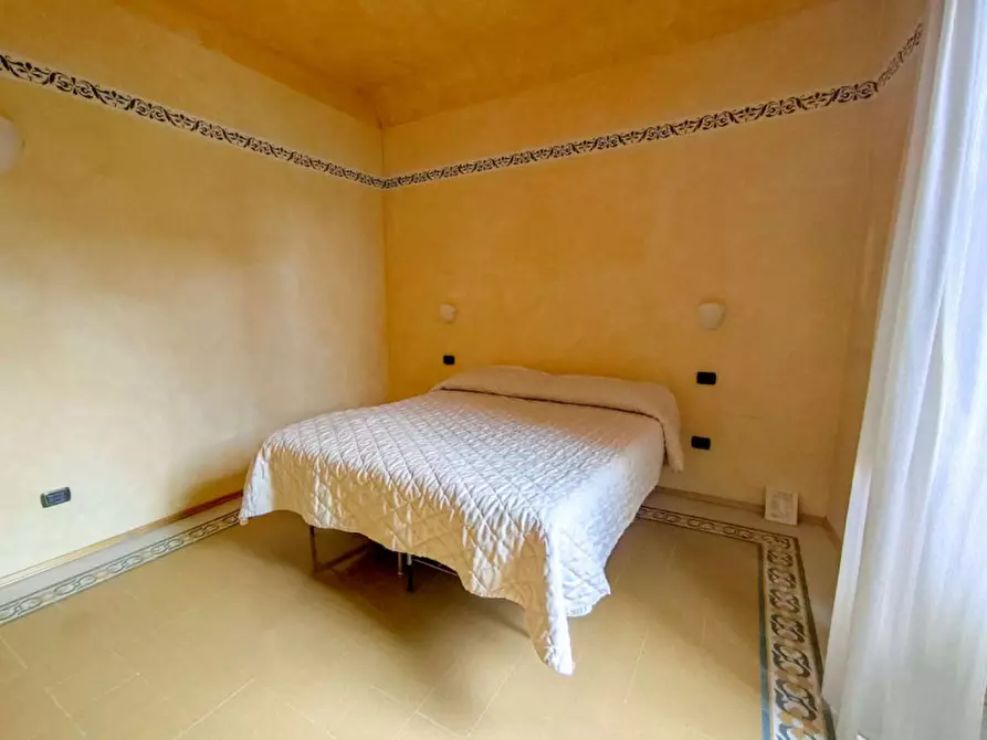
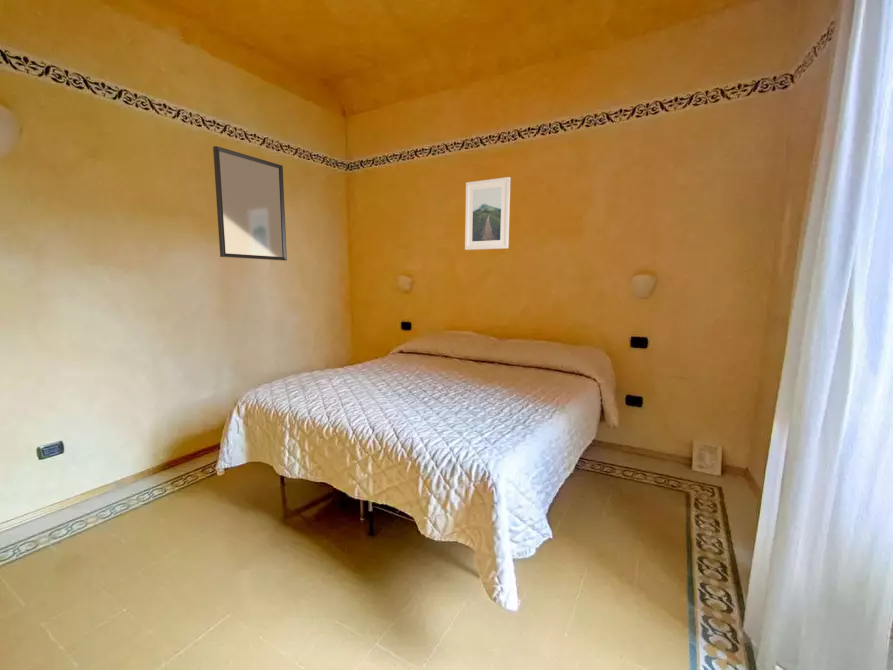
+ home mirror (253, 208)
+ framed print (486, 214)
